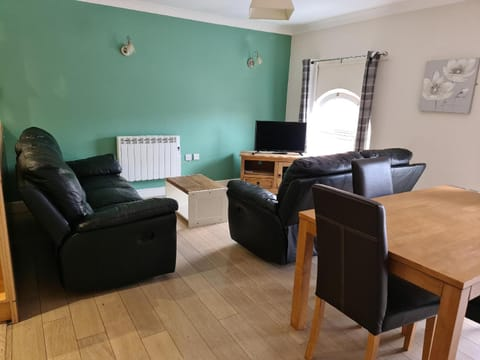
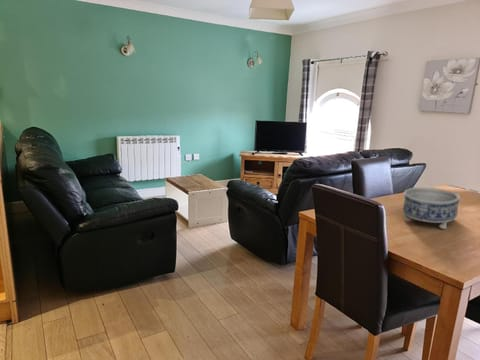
+ decorative bowl (429, 206)
